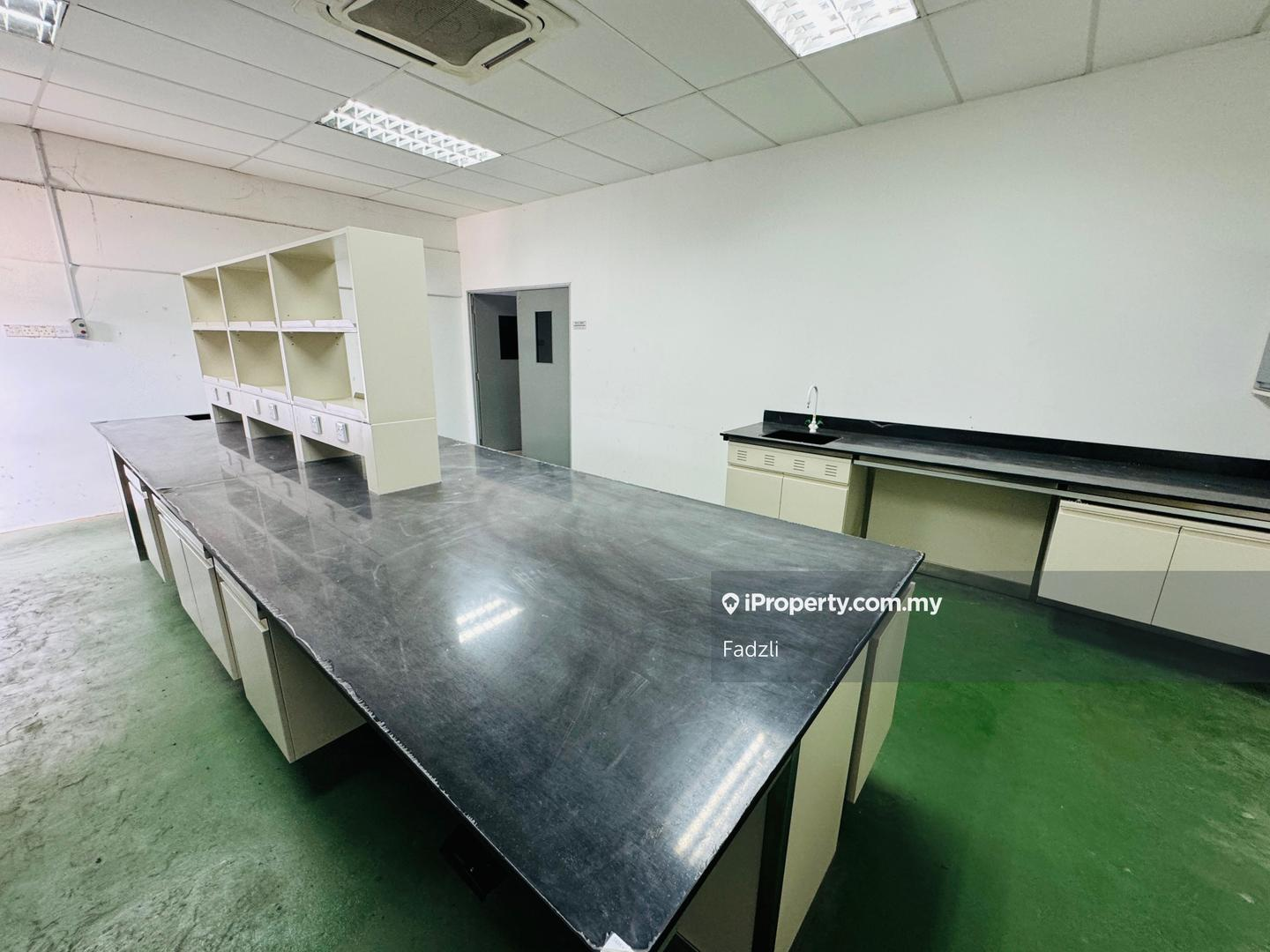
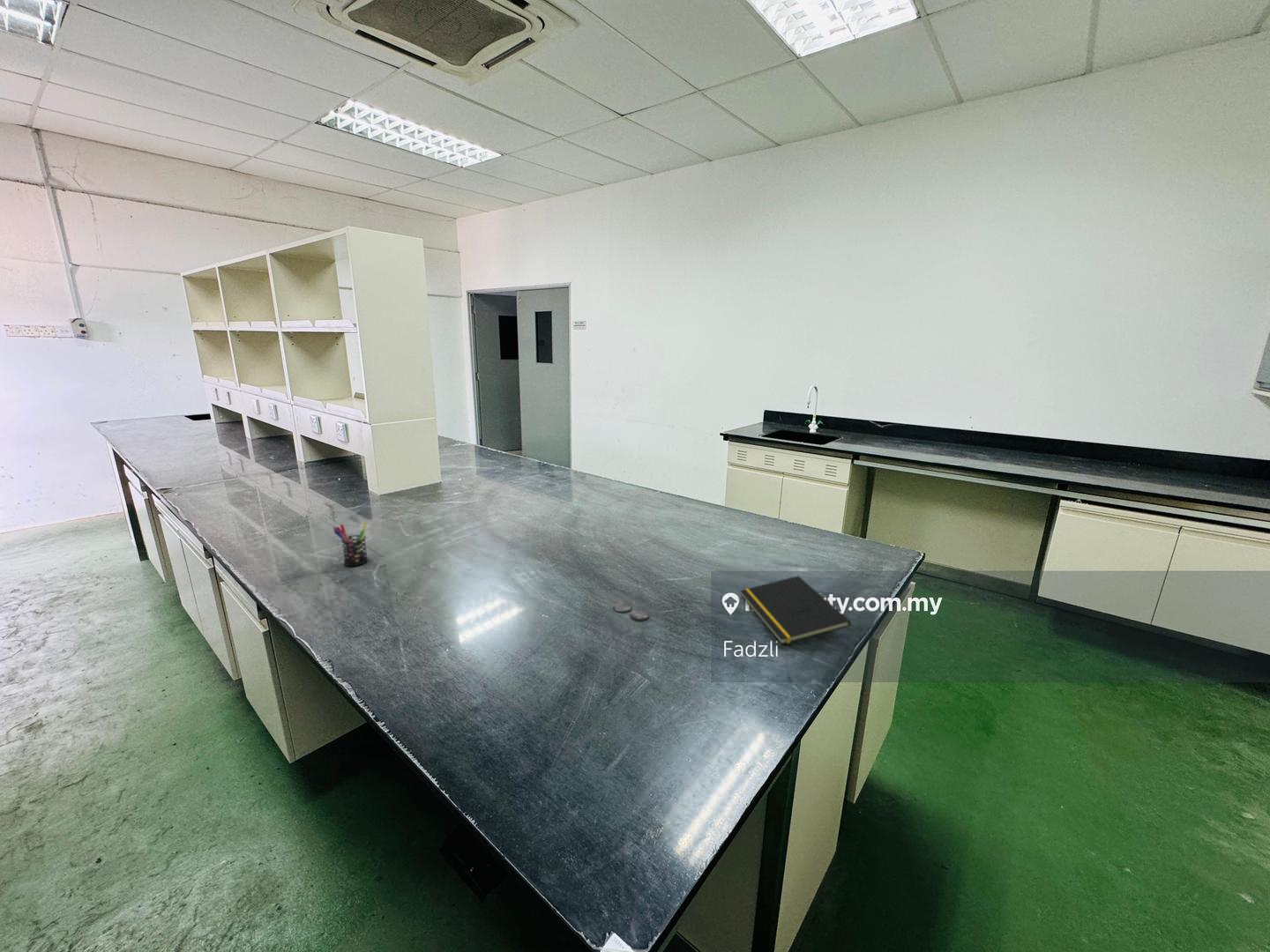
+ petri dish (630, 610)
+ pen holder (354, 542)
+ notepad (790, 606)
